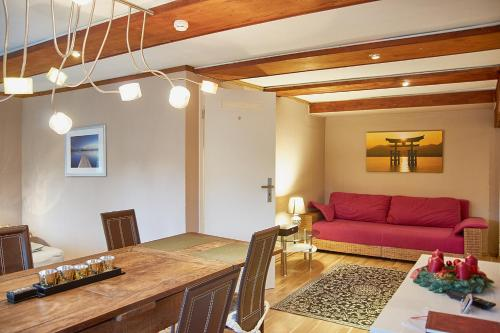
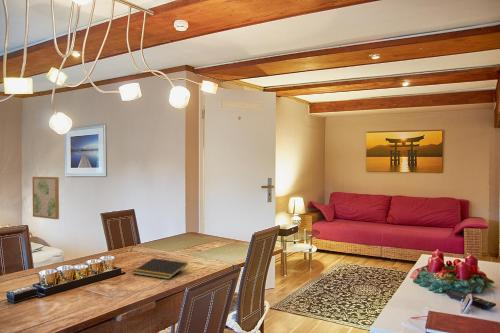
+ notepad (160, 268)
+ wall art (45, 197)
